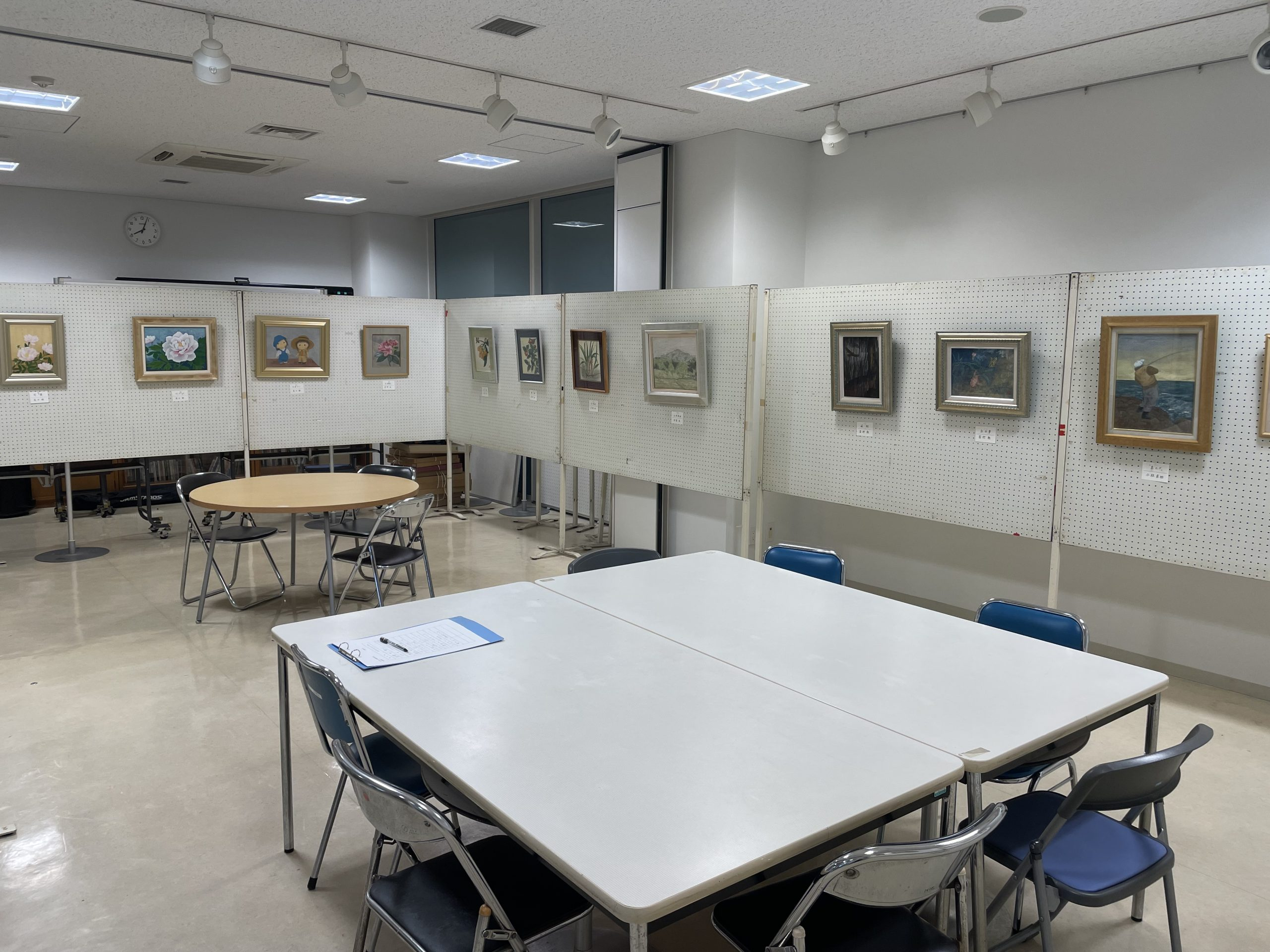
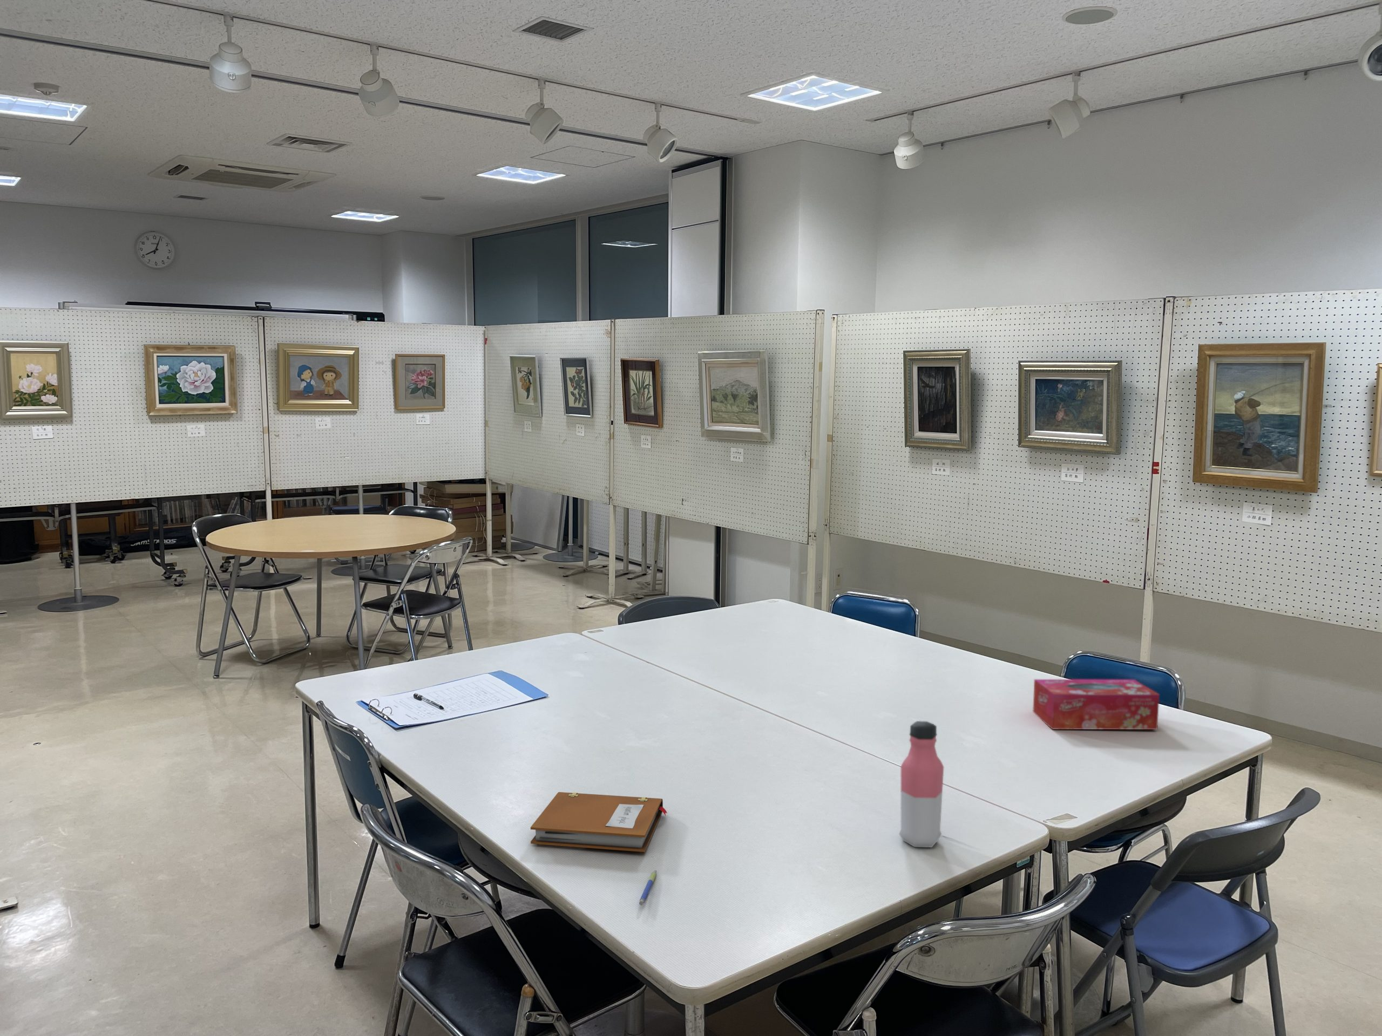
+ pen (649, 886)
+ water bottle (922, 782)
+ tissue box (1094, 704)
+ notebook (603, 819)
